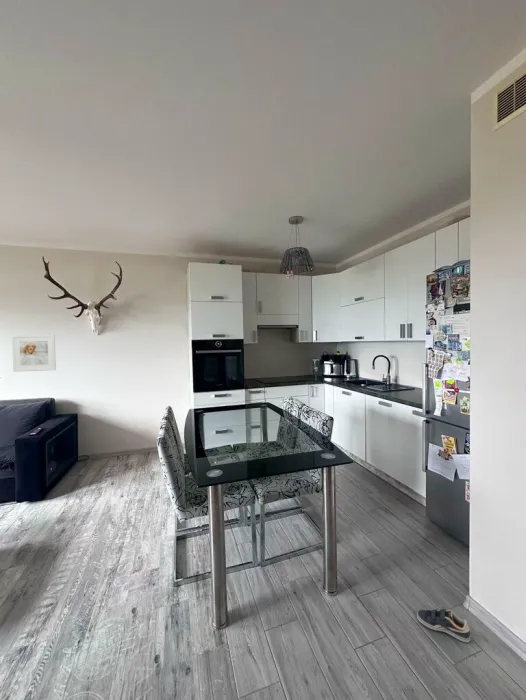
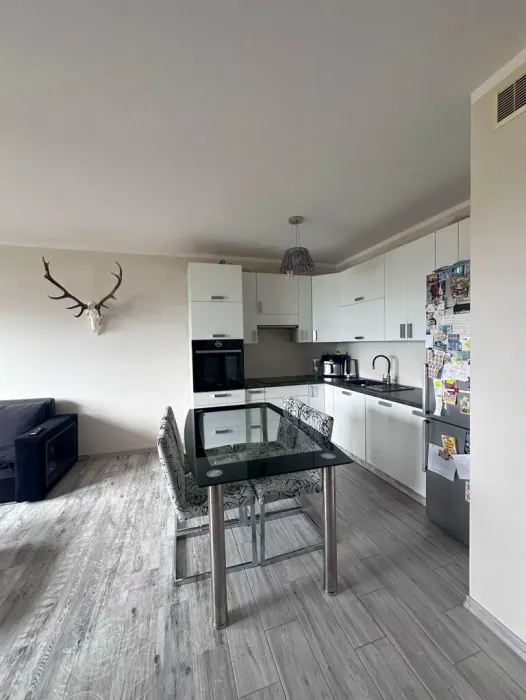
- sneaker (442, 618)
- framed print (34, 353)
